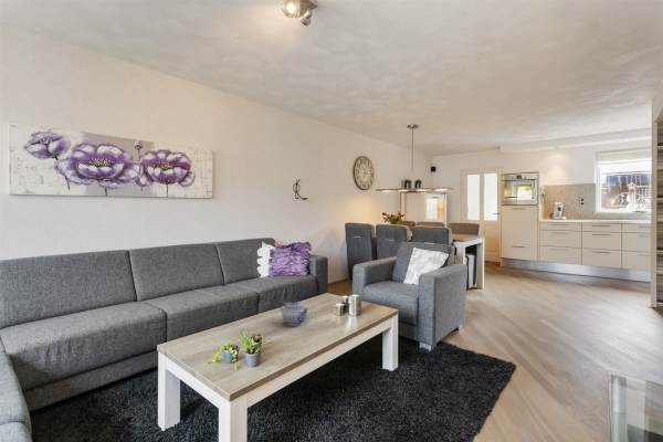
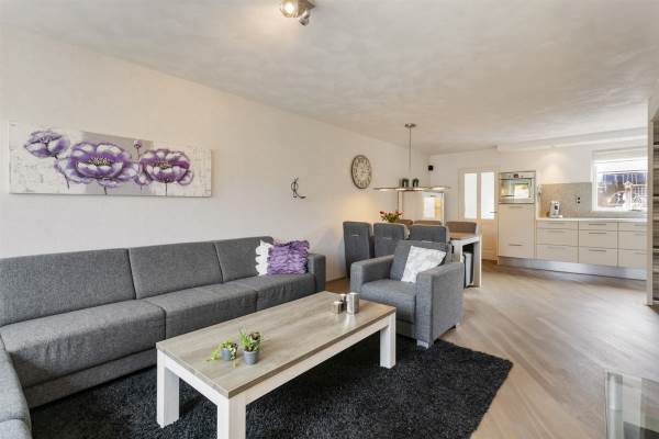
- teapot (294, 311)
